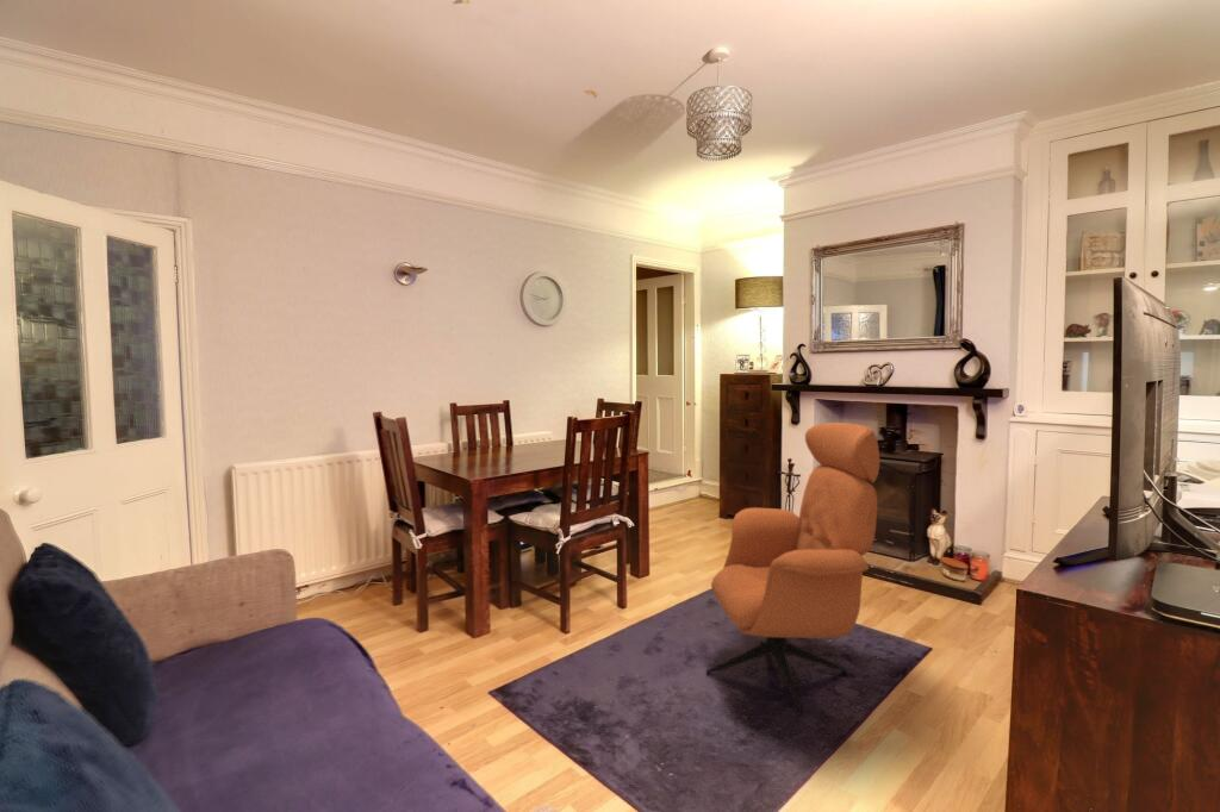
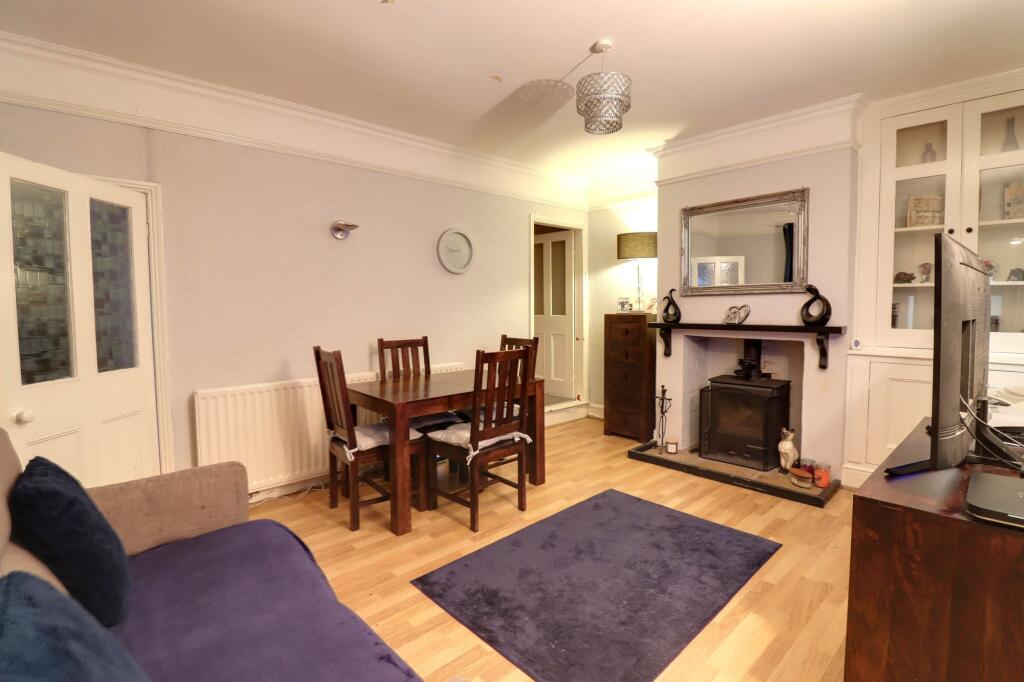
- armchair (784, 551)
